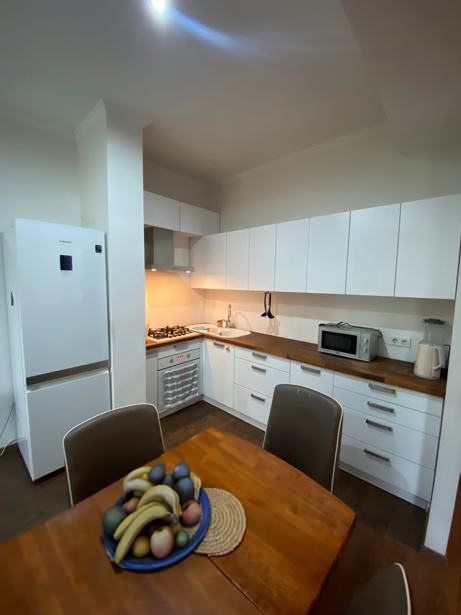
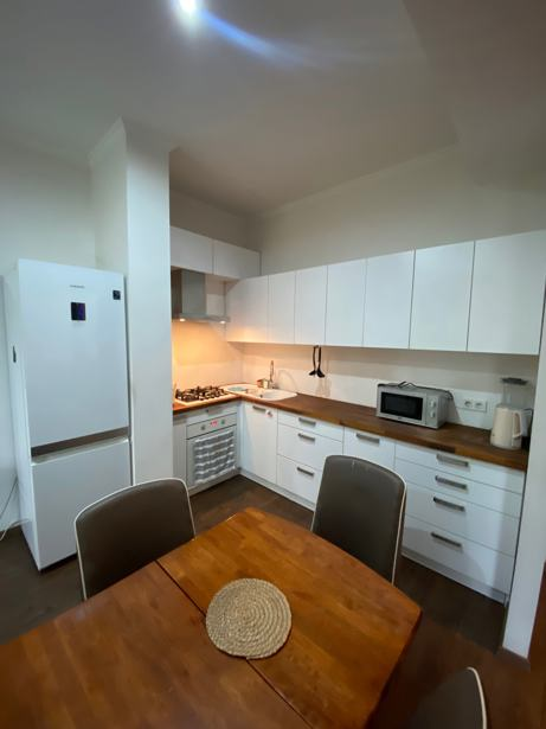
- fruit bowl (160, 498)
